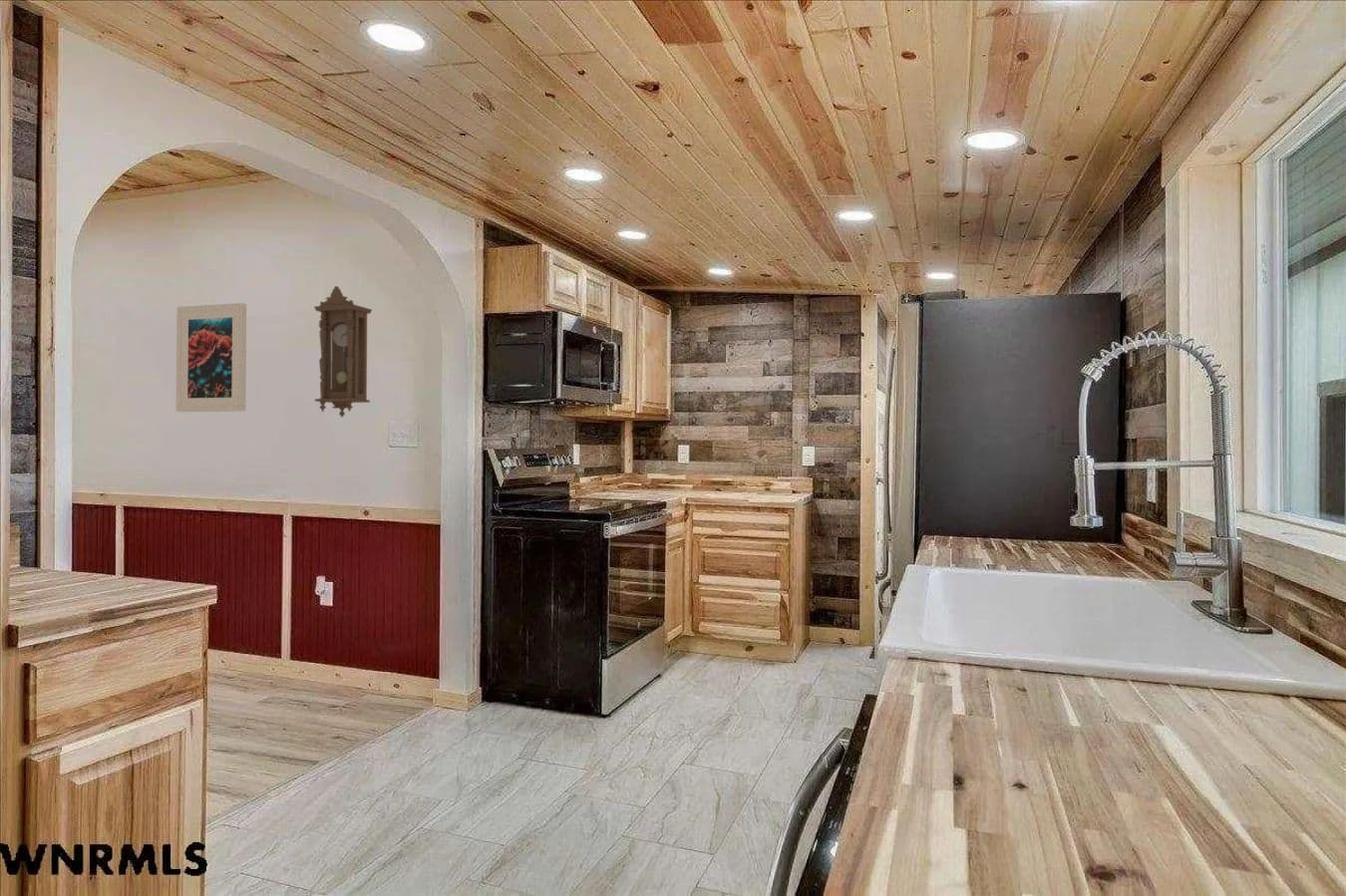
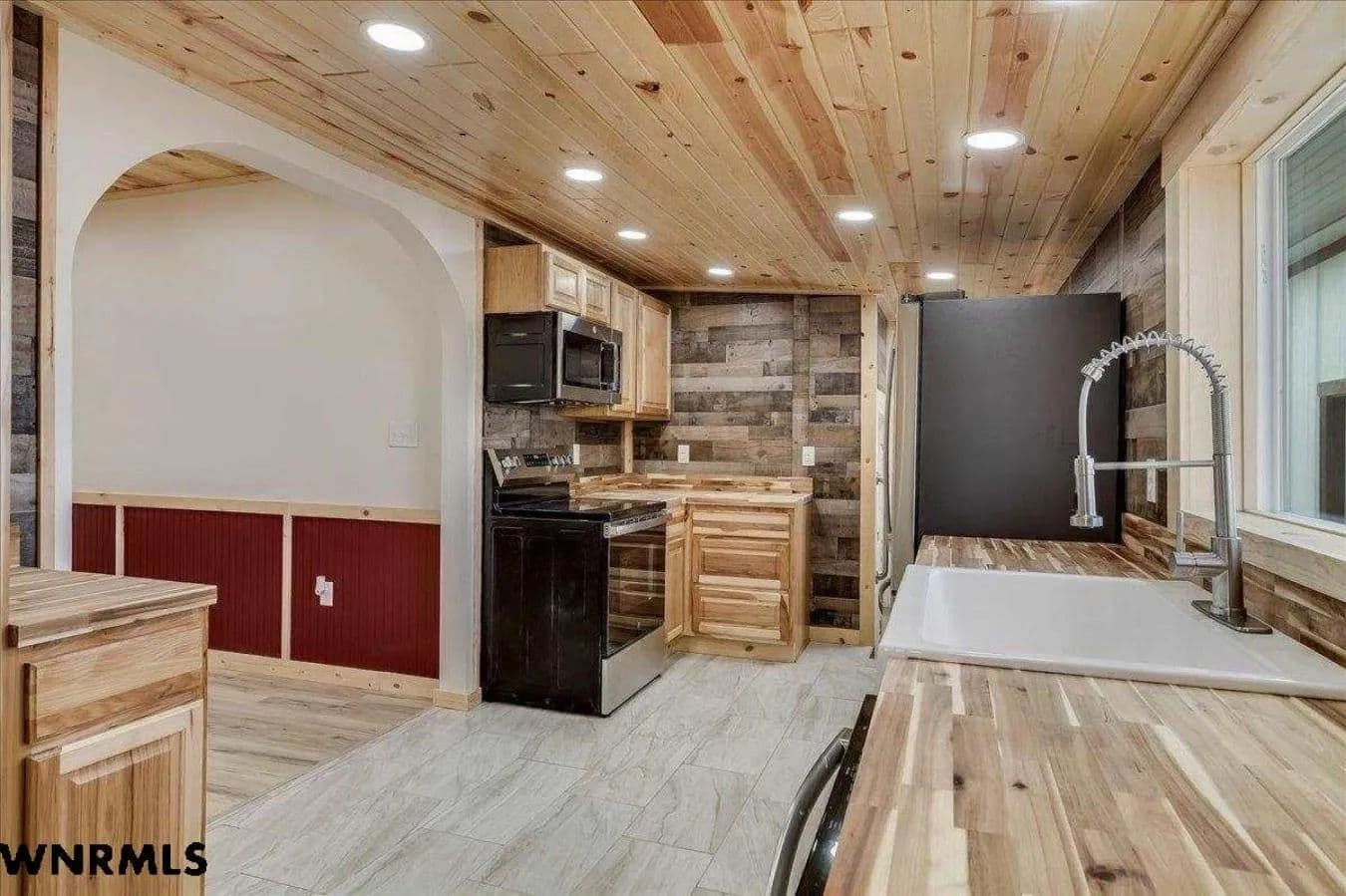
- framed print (210, 358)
- pendulum clock (343, 352)
